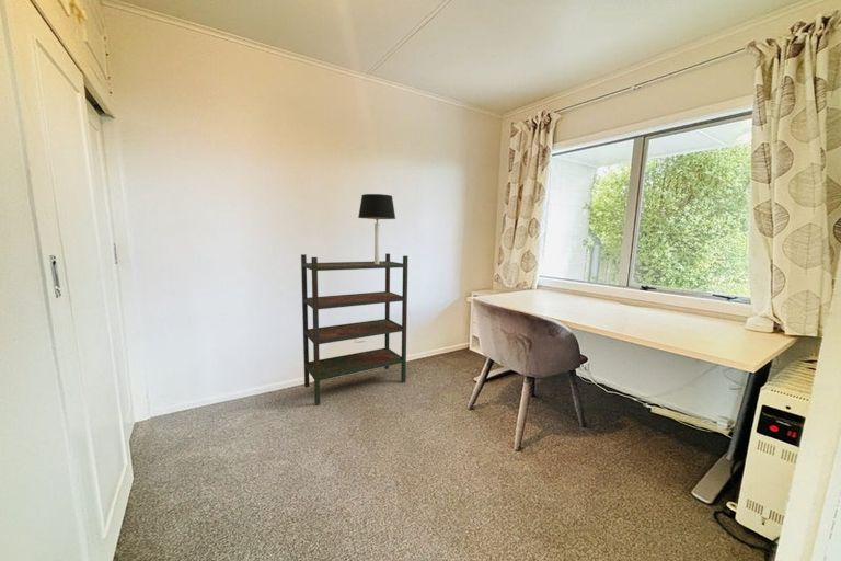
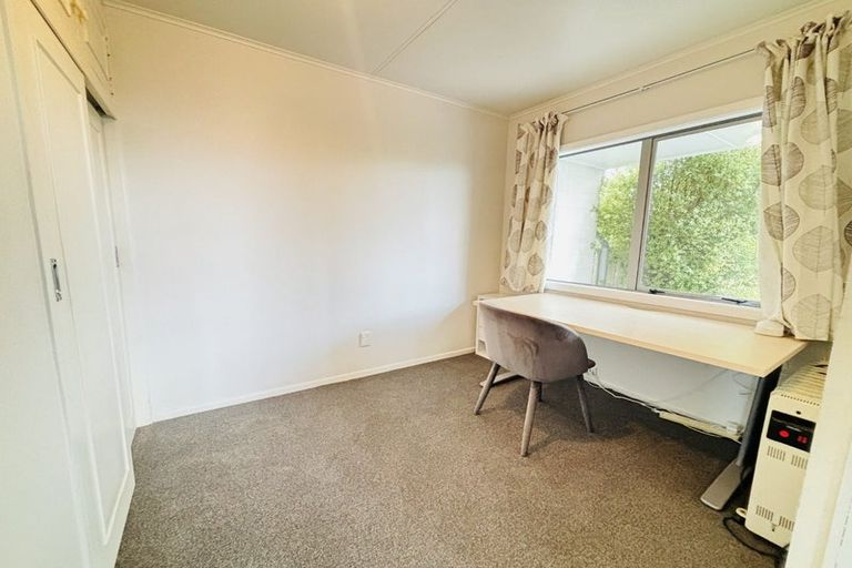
- bookshelf (357, 322)
- table lamp (377, 229)
